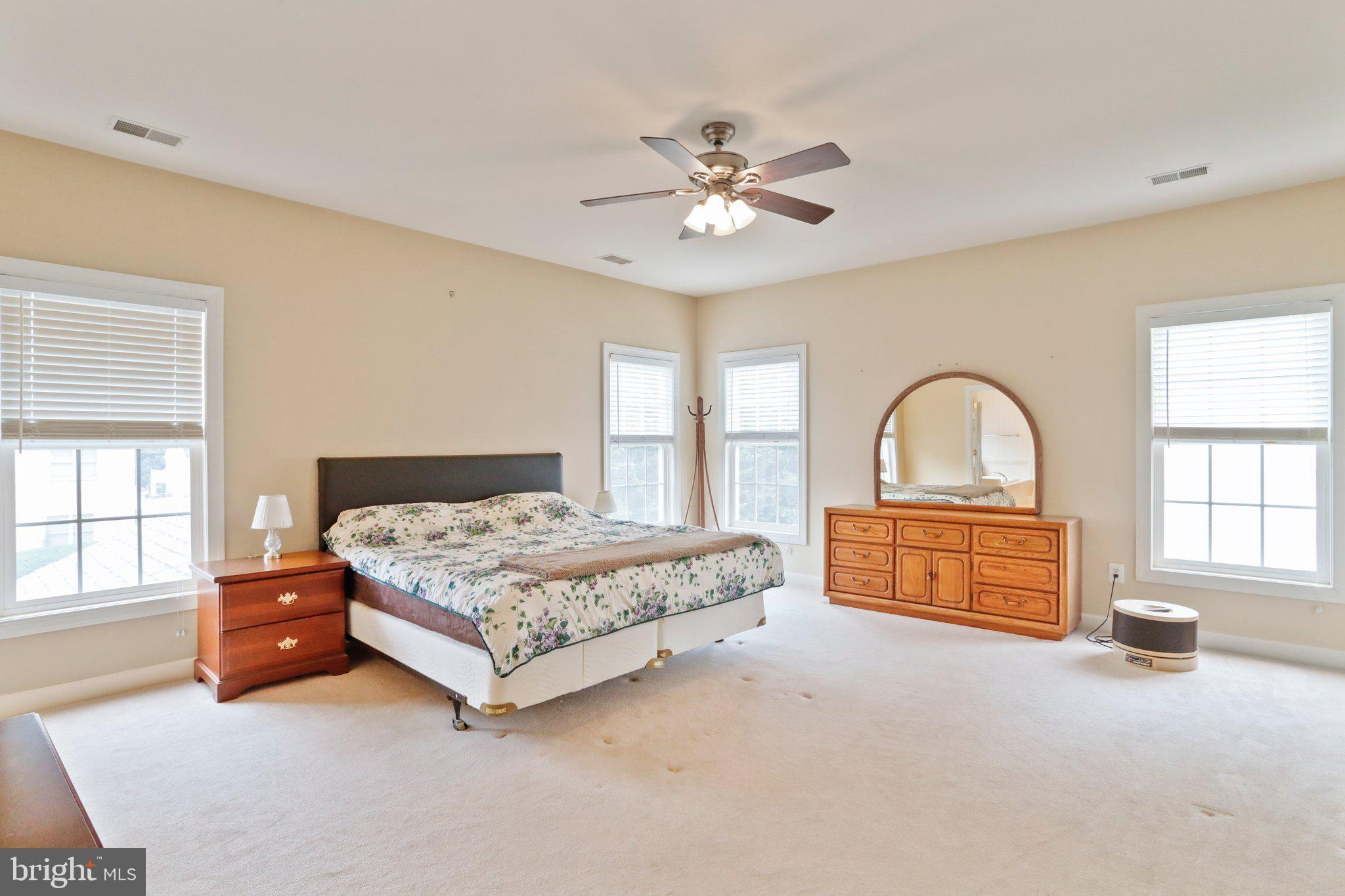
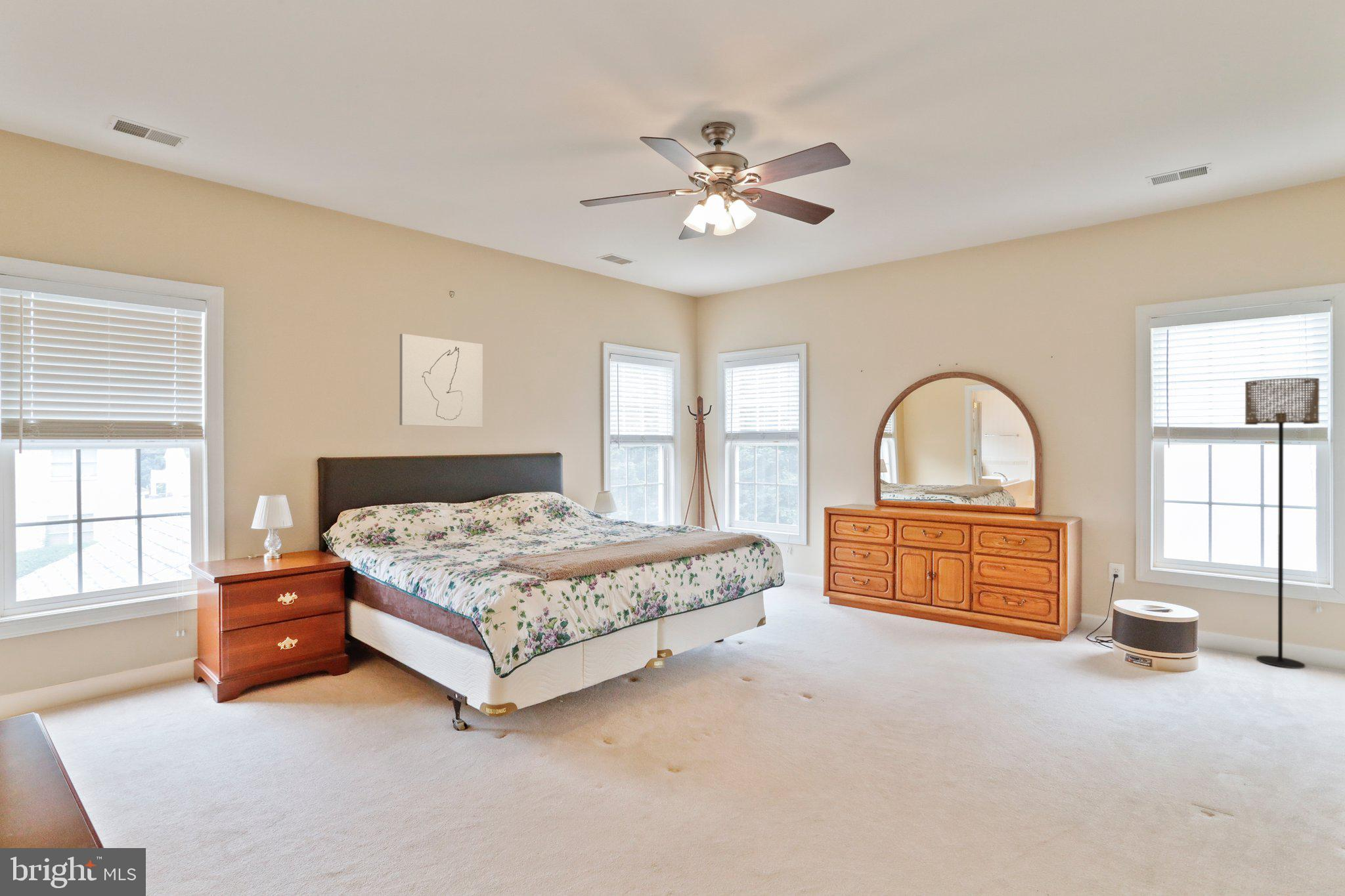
+ floor lamp (1281, 521)
+ wall art (443, 383)
